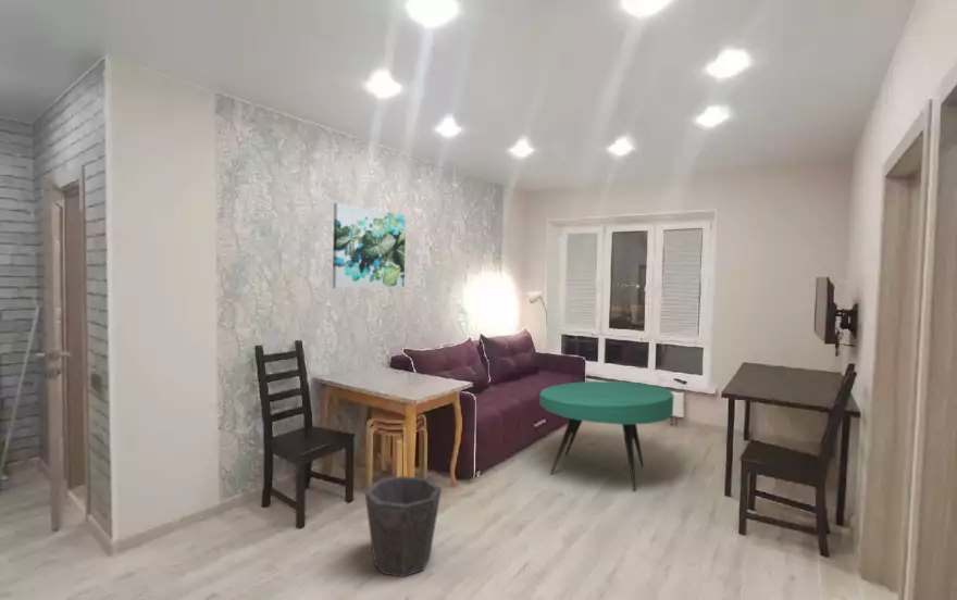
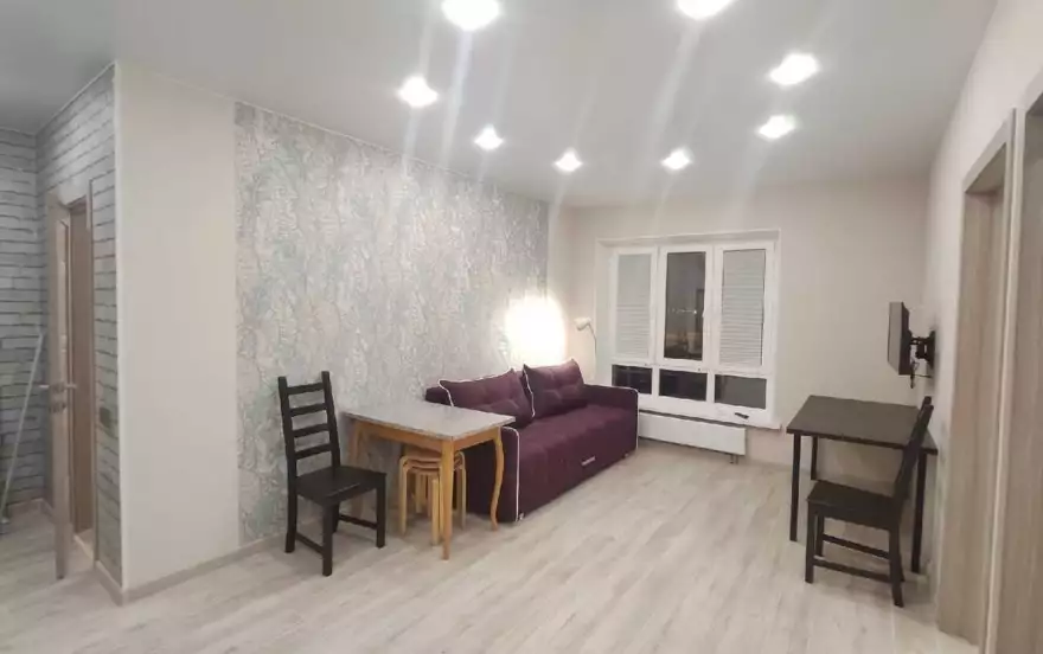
- waste bin (402, 525)
- coffee table (606, 423)
- wall art (371, 249)
